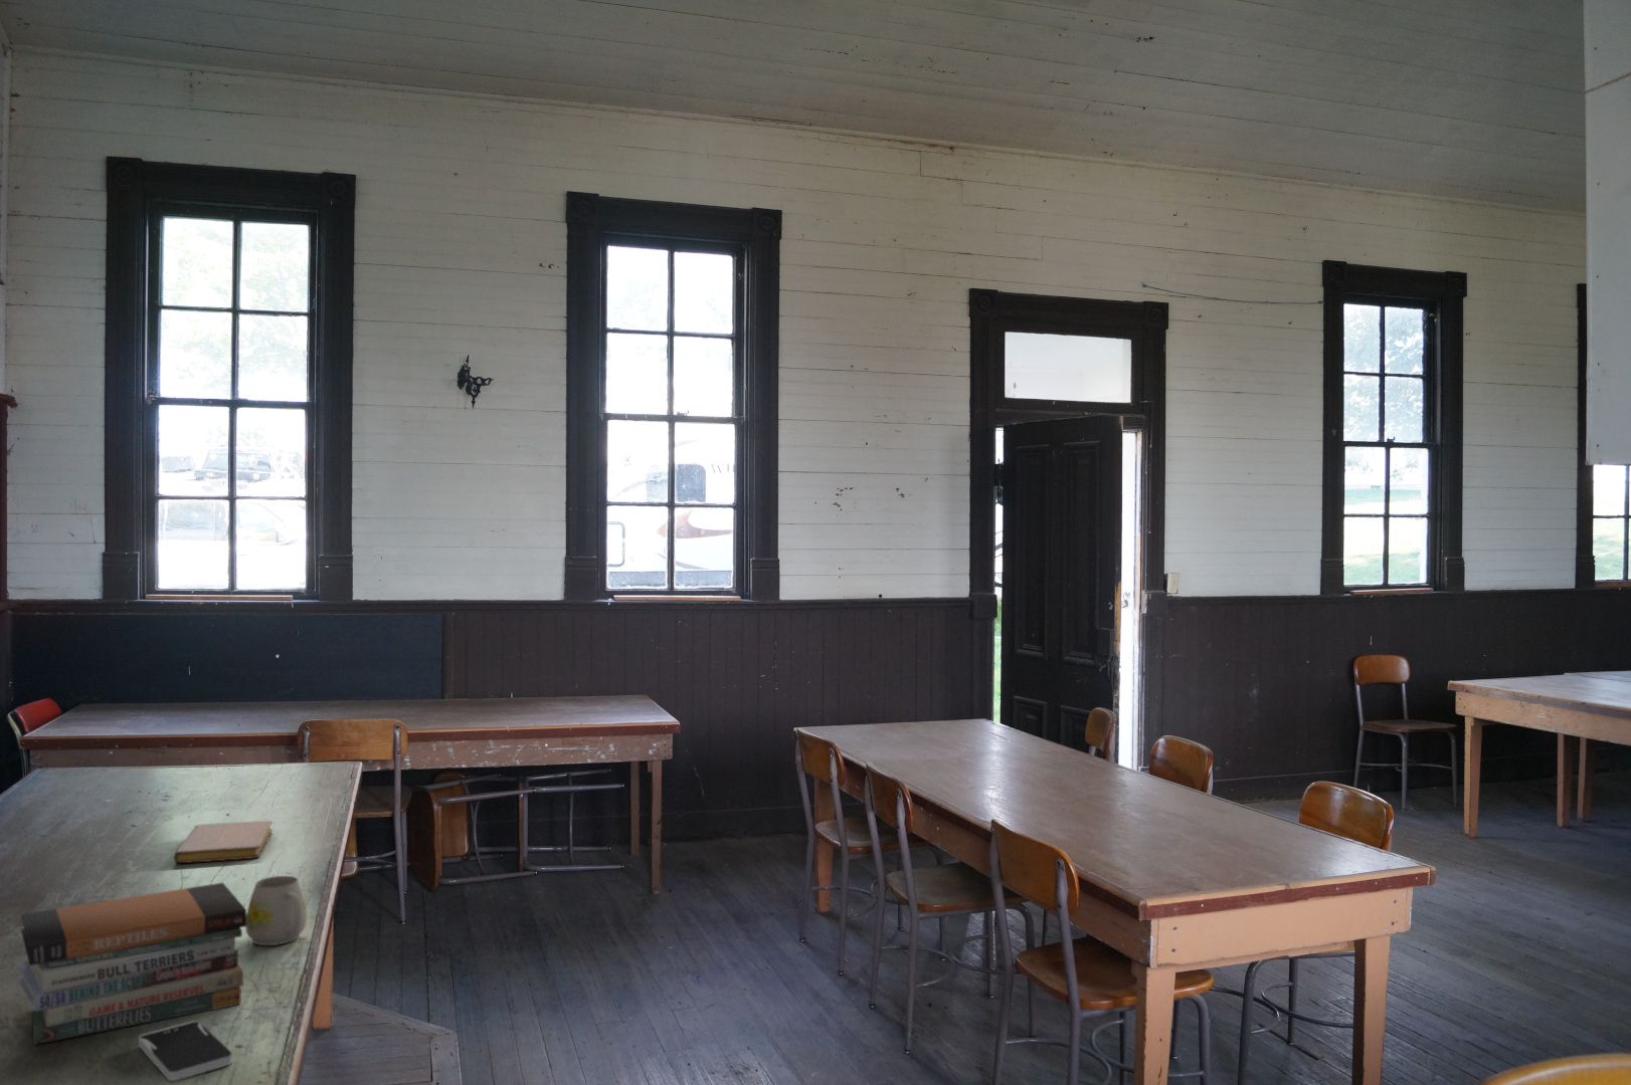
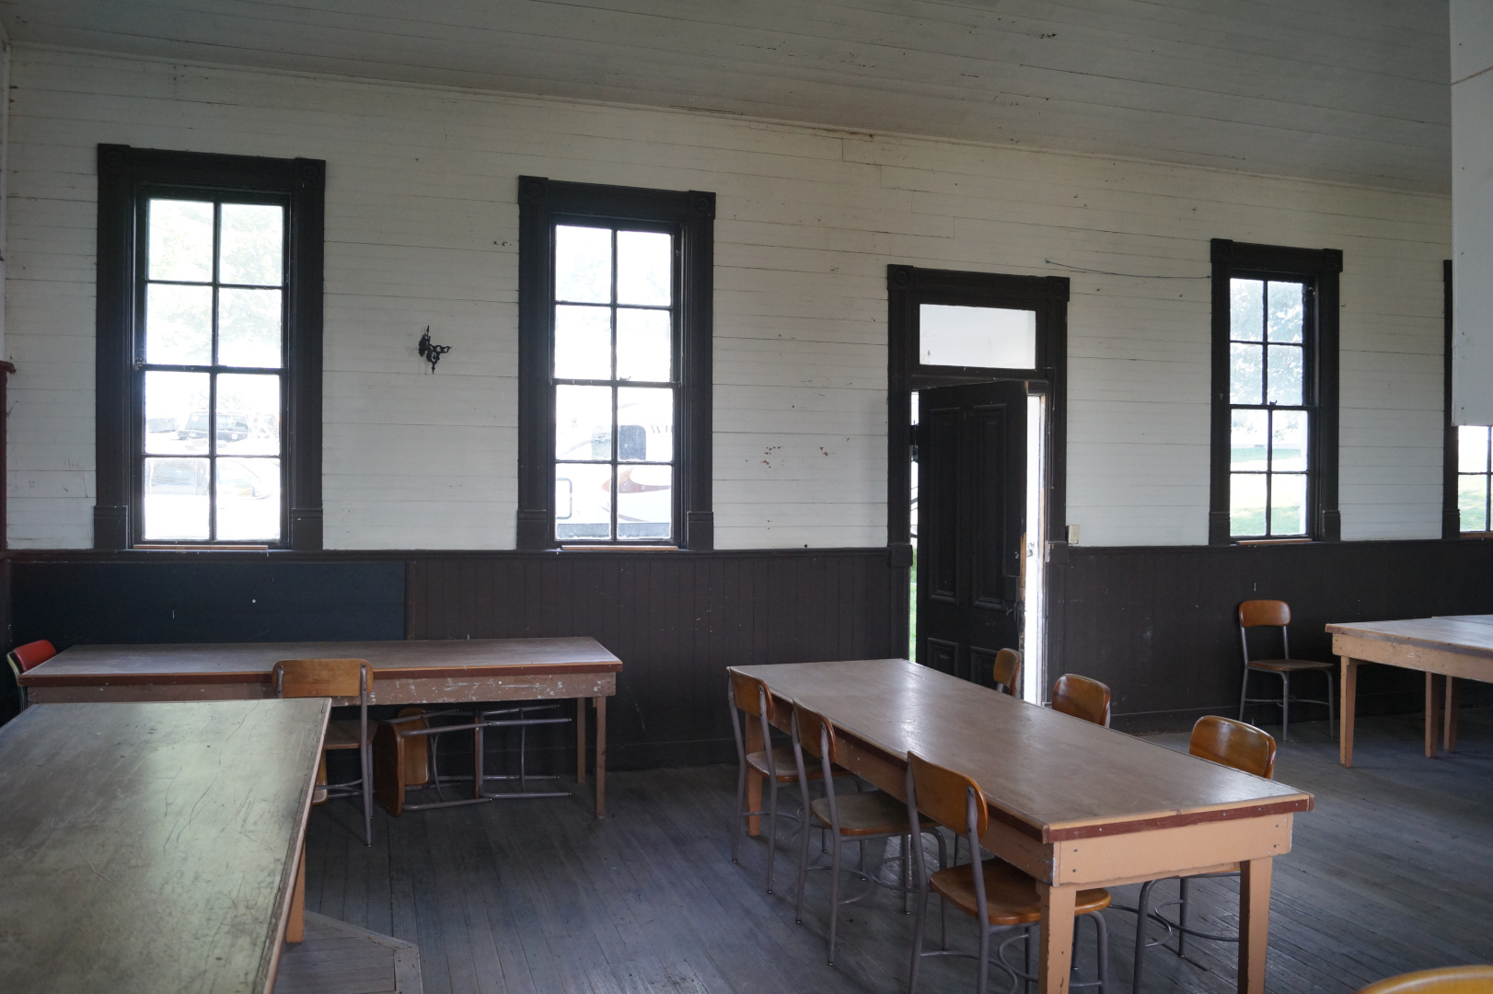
- mug (280, 911)
- notebook (225, 840)
- book stack (133, 958)
- smartphone (184, 1049)
